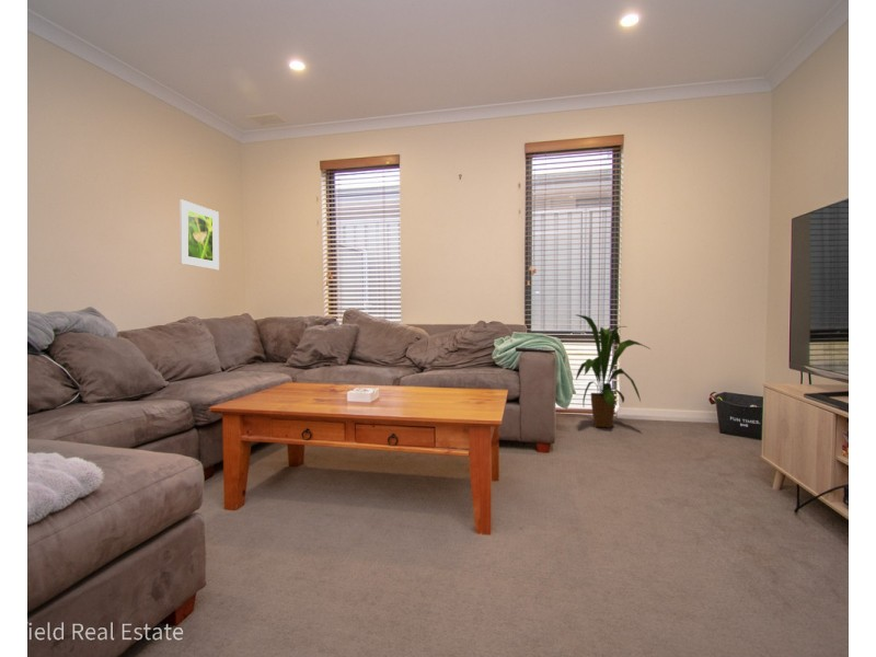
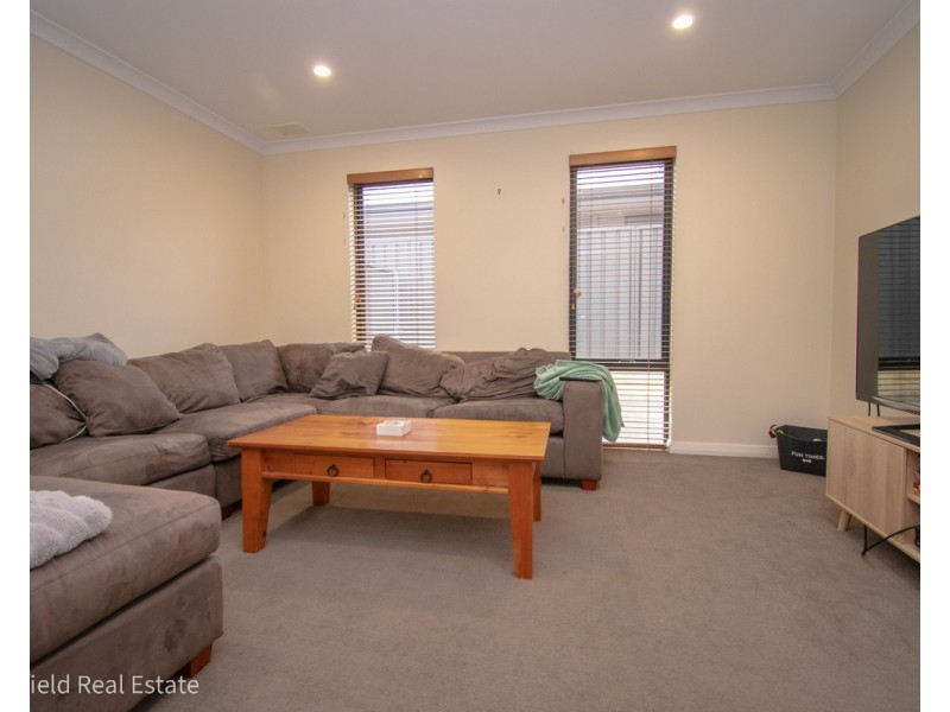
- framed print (199, 237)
- house plant (614, 371)
